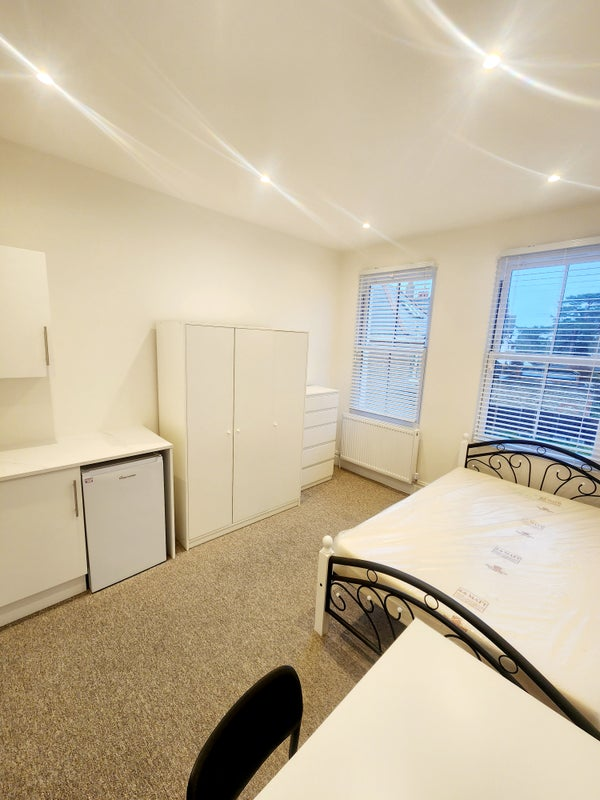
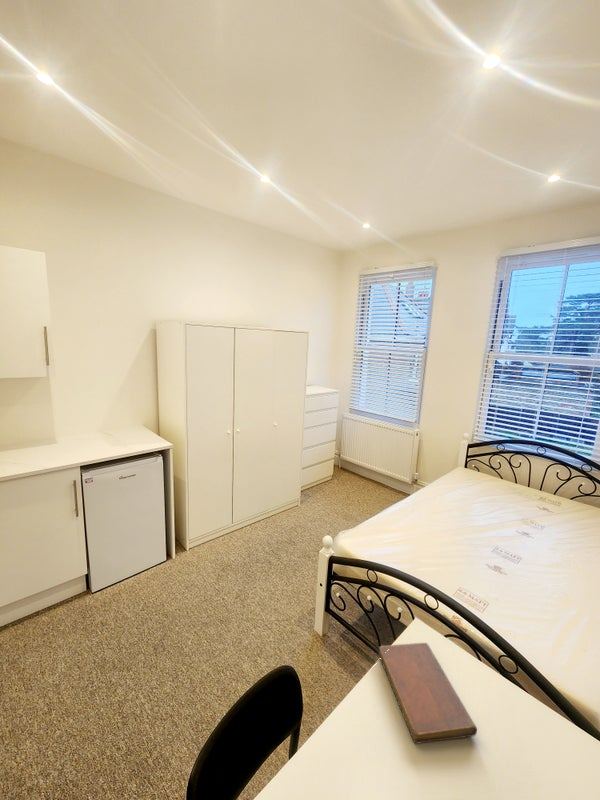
+ notebook (422, 685)
